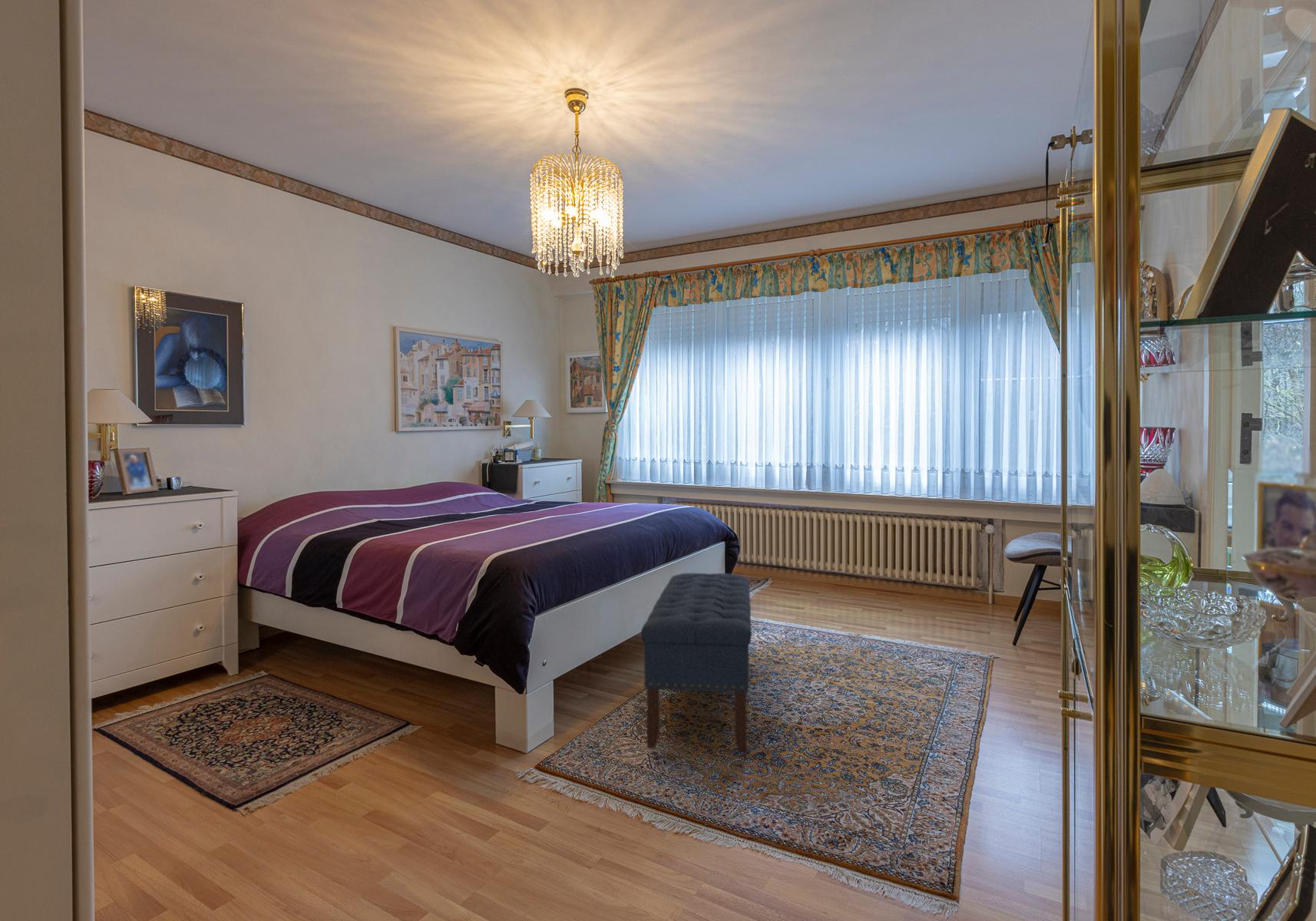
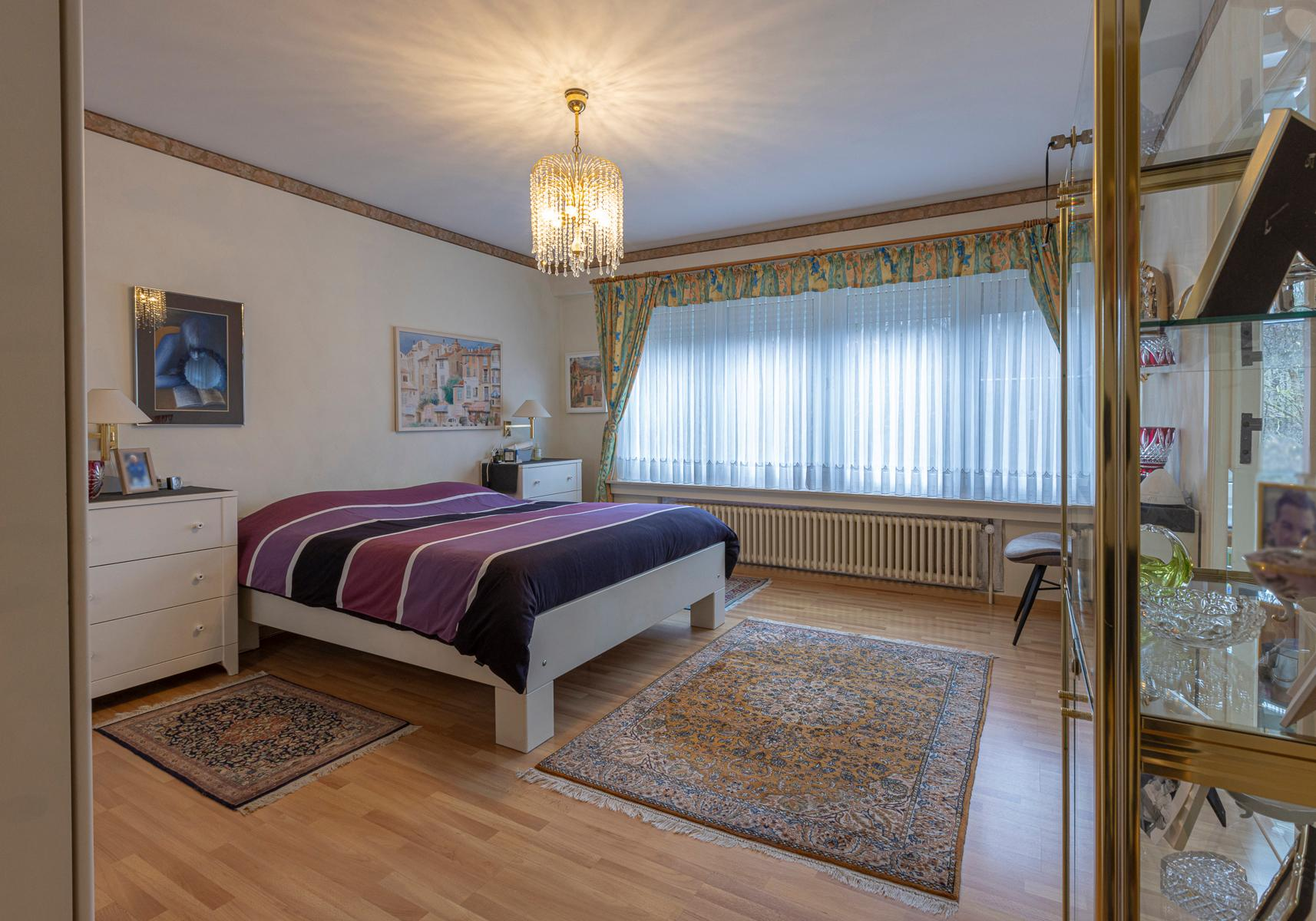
- bench (703, 645)
